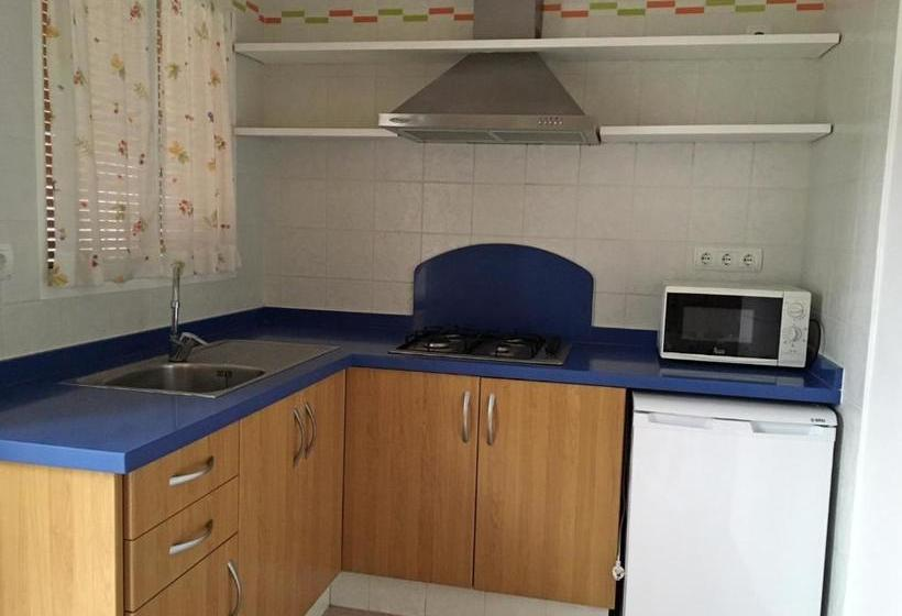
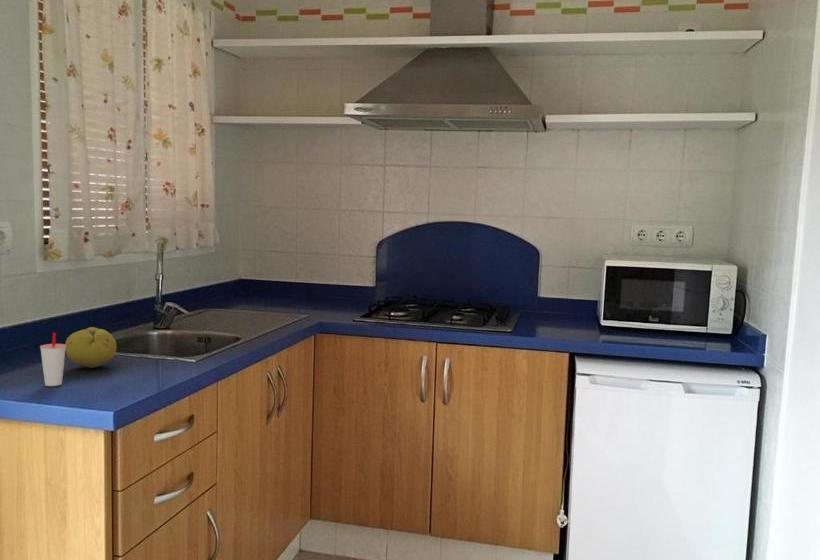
+ fruit (91, 348)
+ cup (53, 358)
